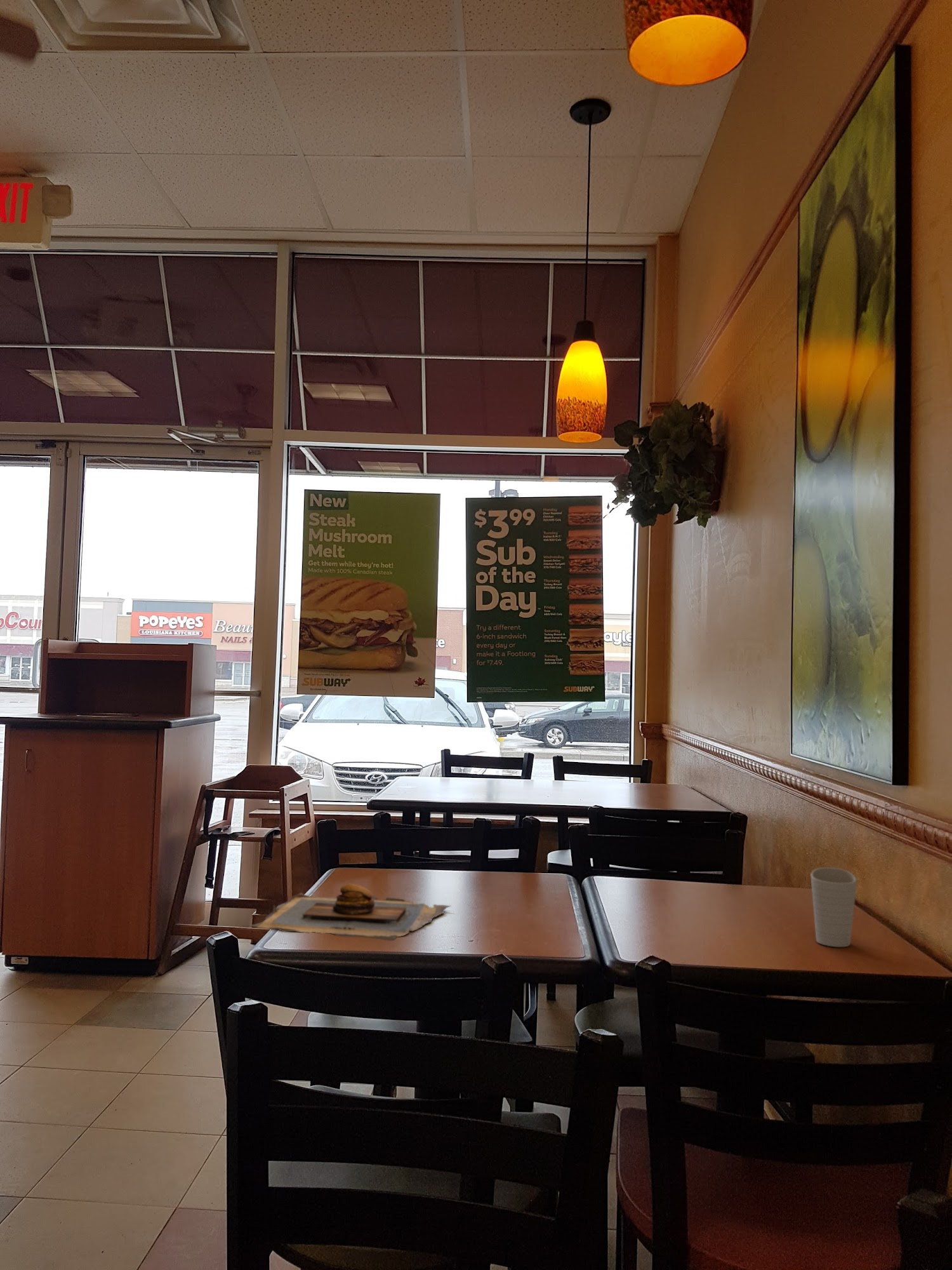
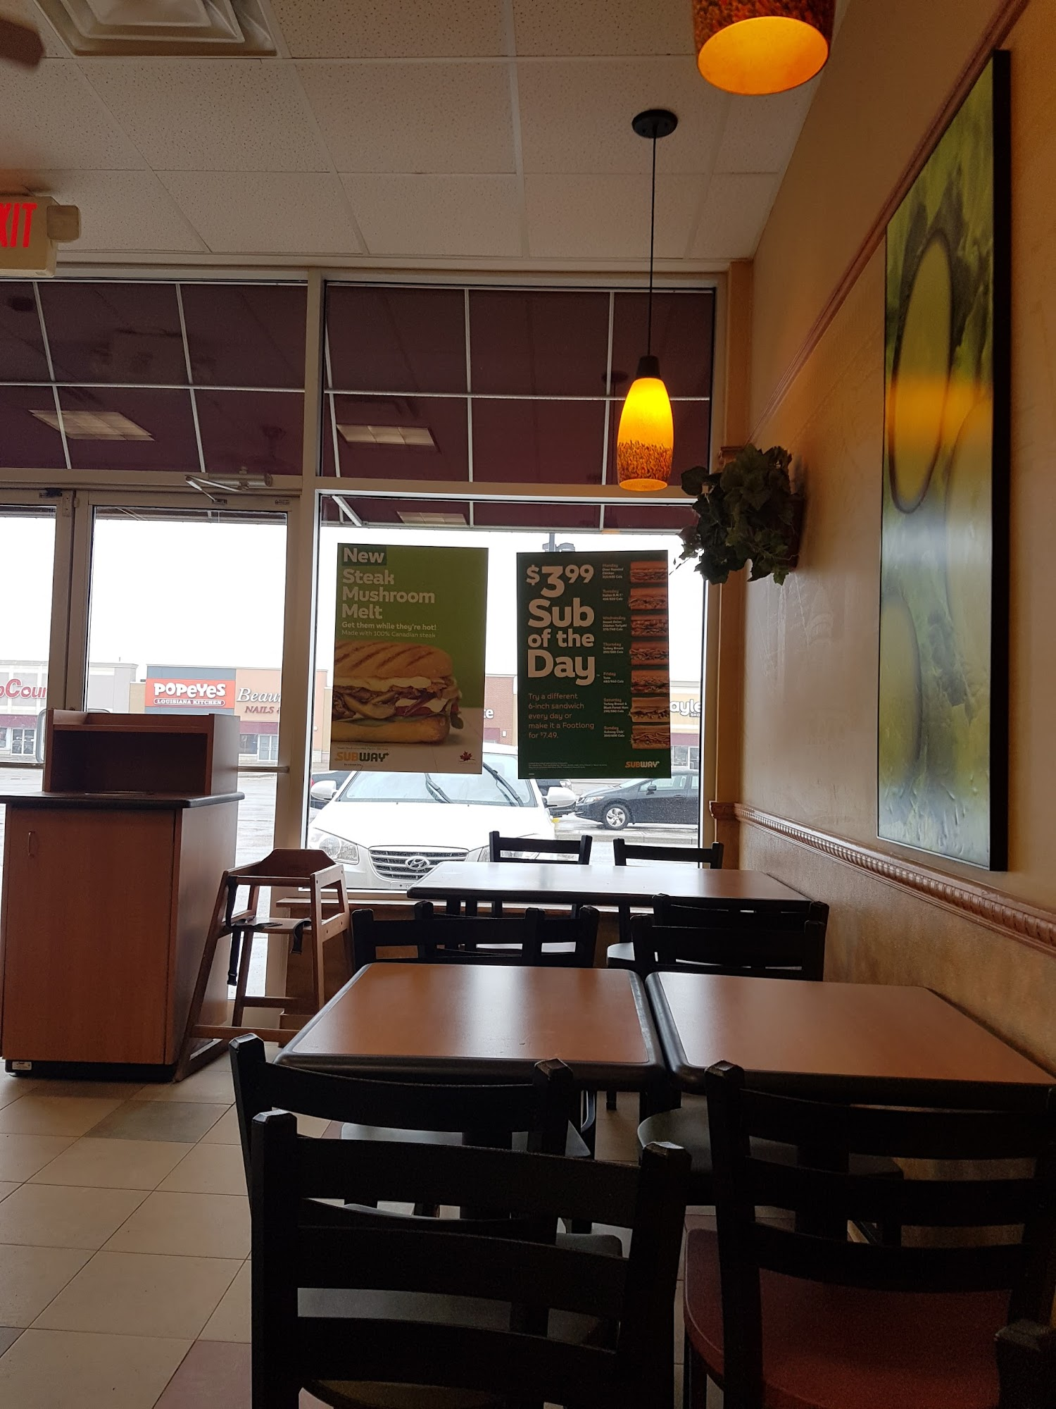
- sandwich (345, 899)
- cup (833, 907)
